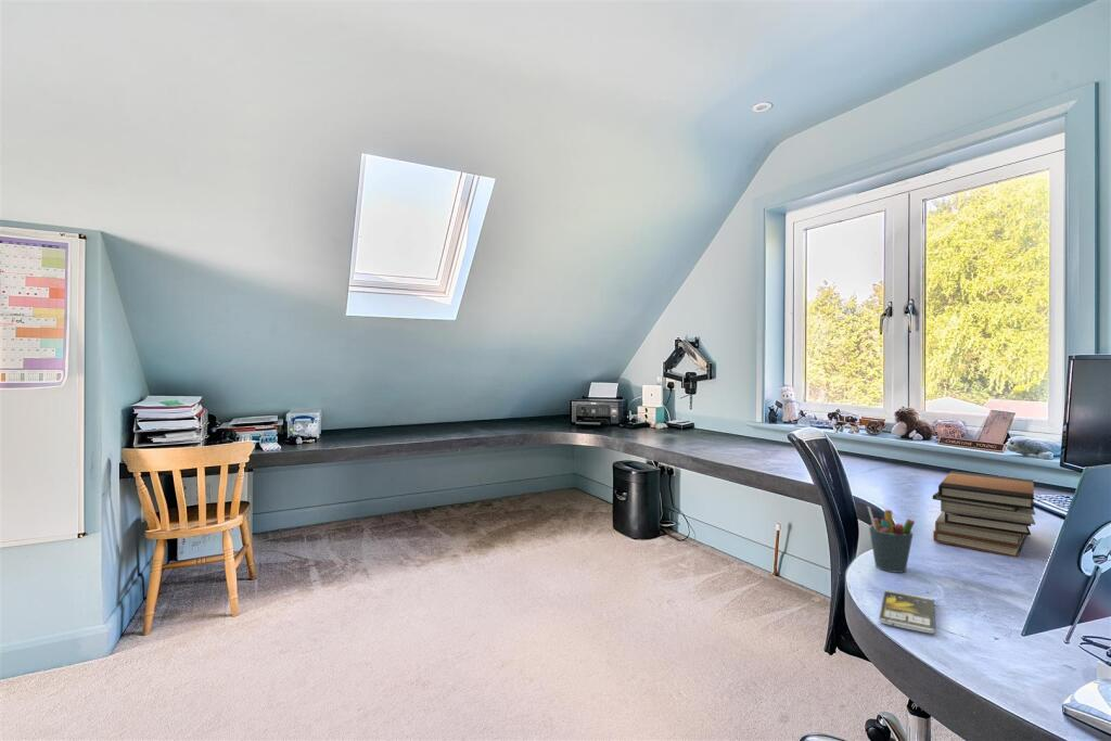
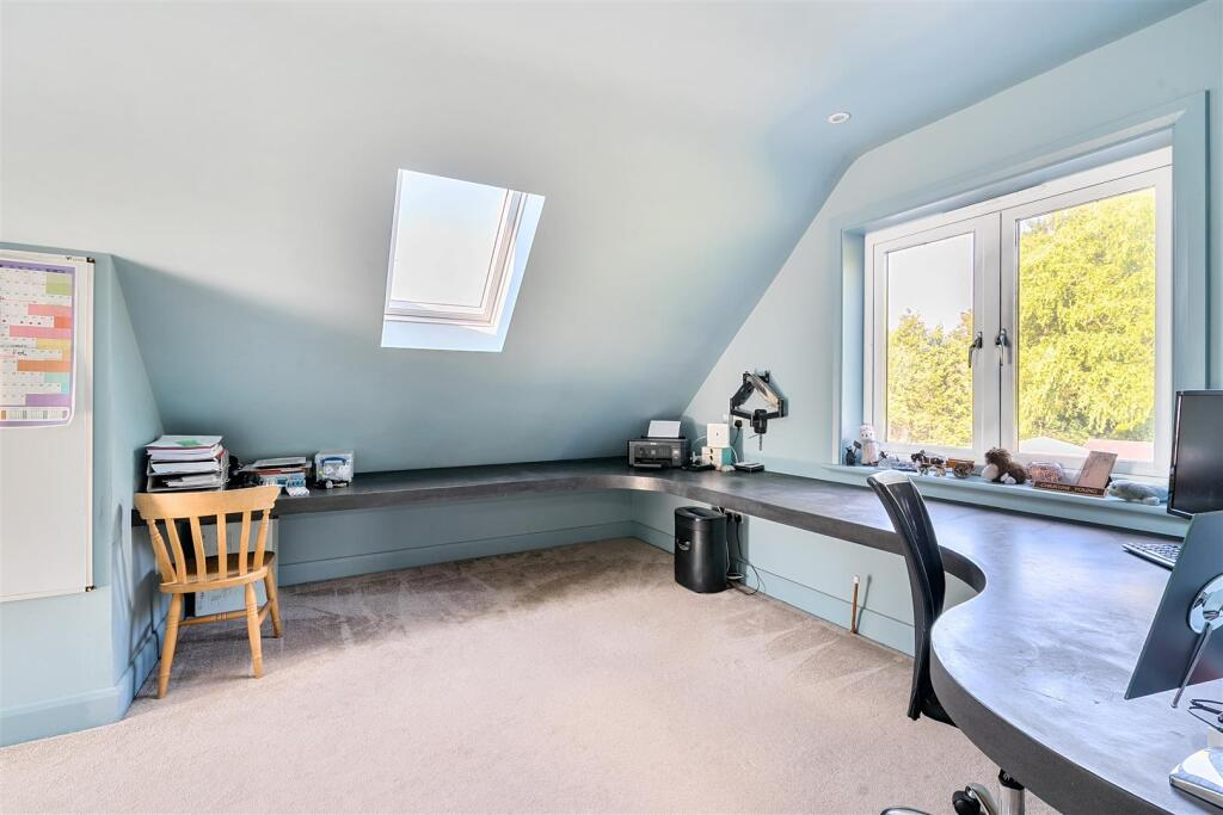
- smartphone (907, 610)
- pen holder (890, 537)
- book stack (984, 509)
